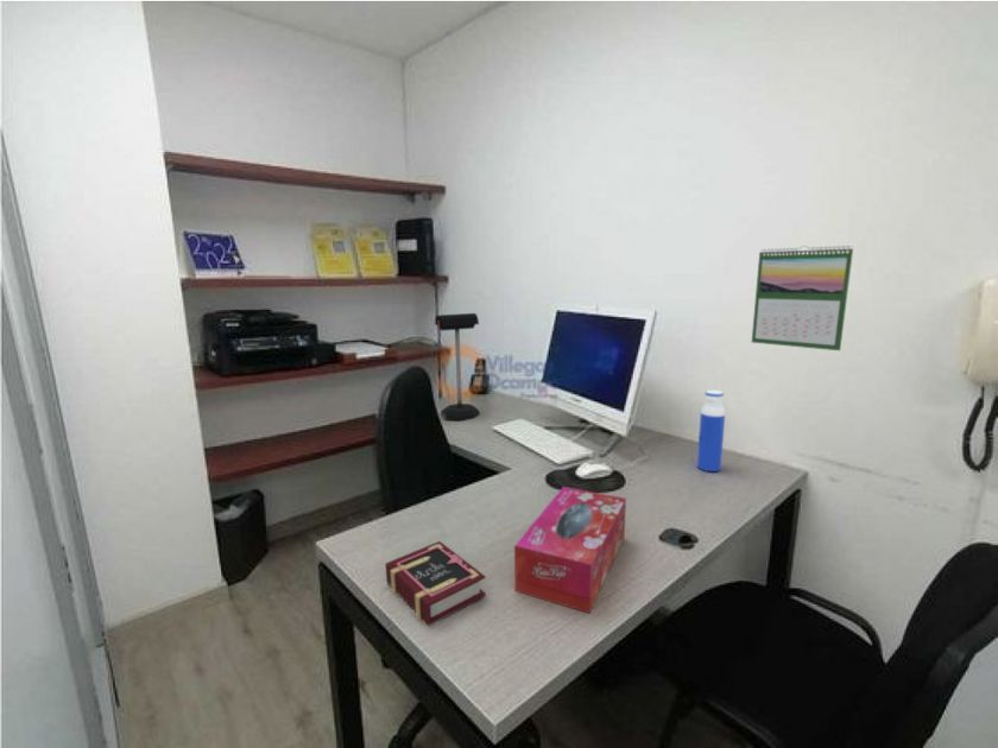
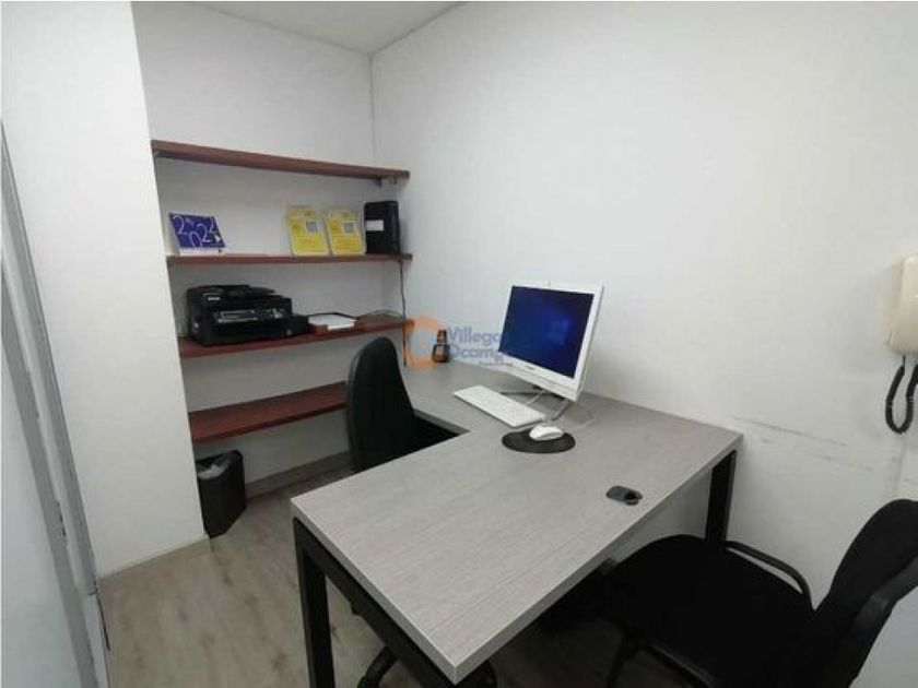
- book (432, 578)
- water bottle (710, 430)
- calendar (798, 297)
- tissue box (574, 540)
- mailbox (459, 366)
